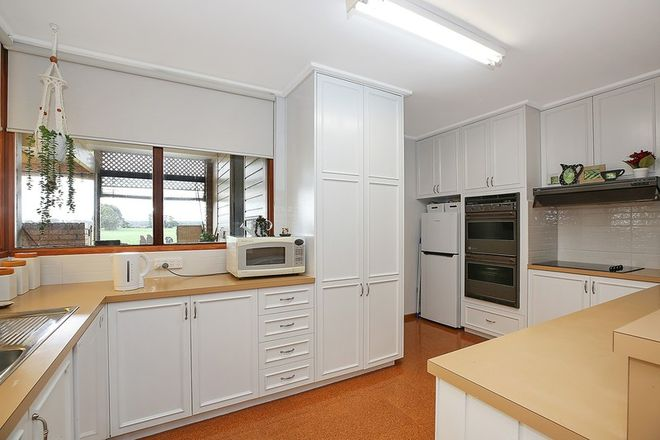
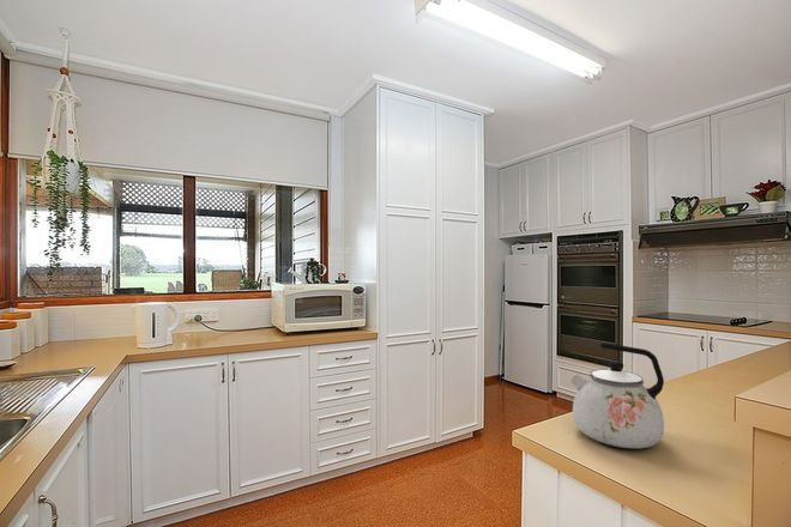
+ kettle (615, 389)
